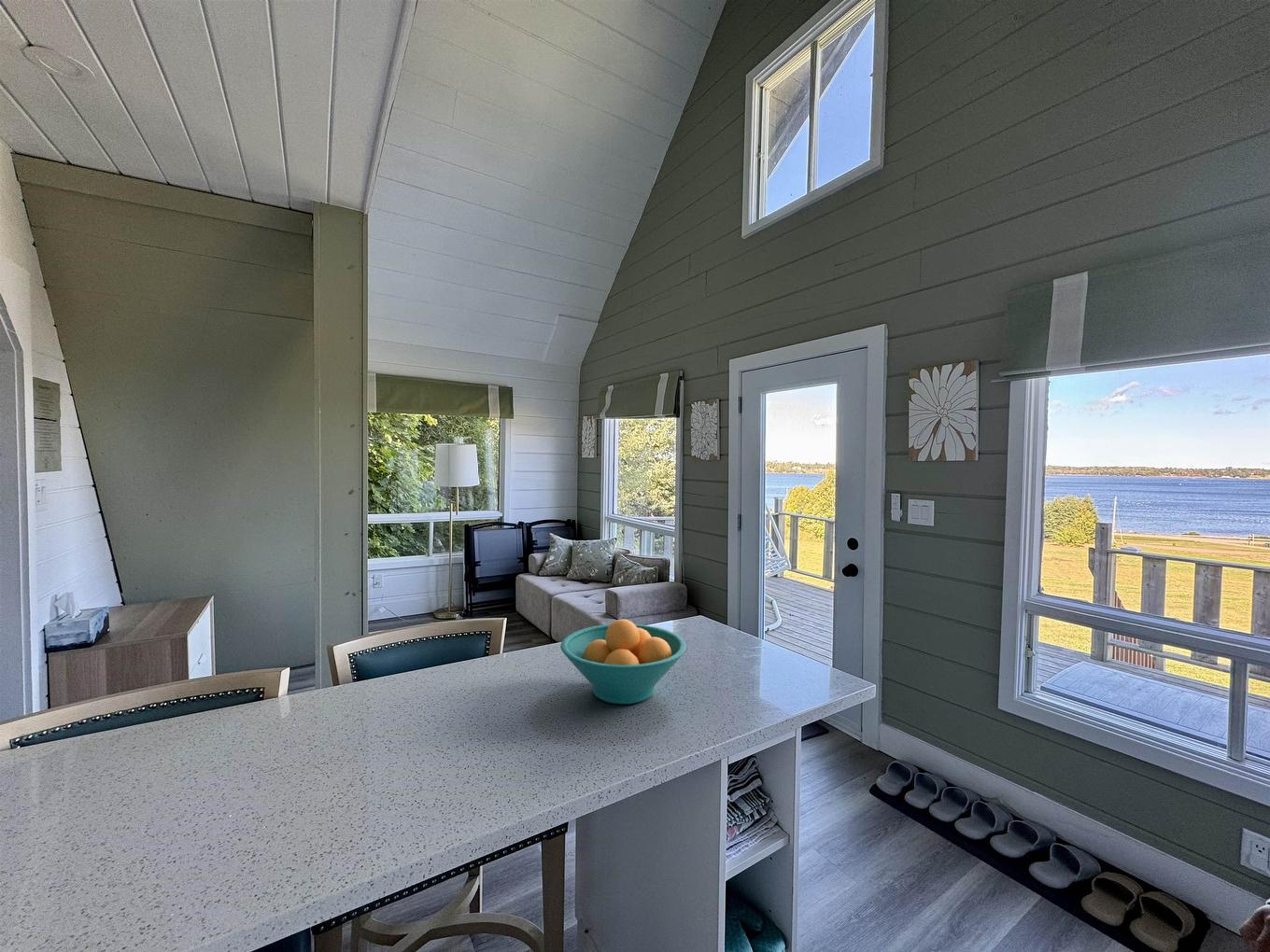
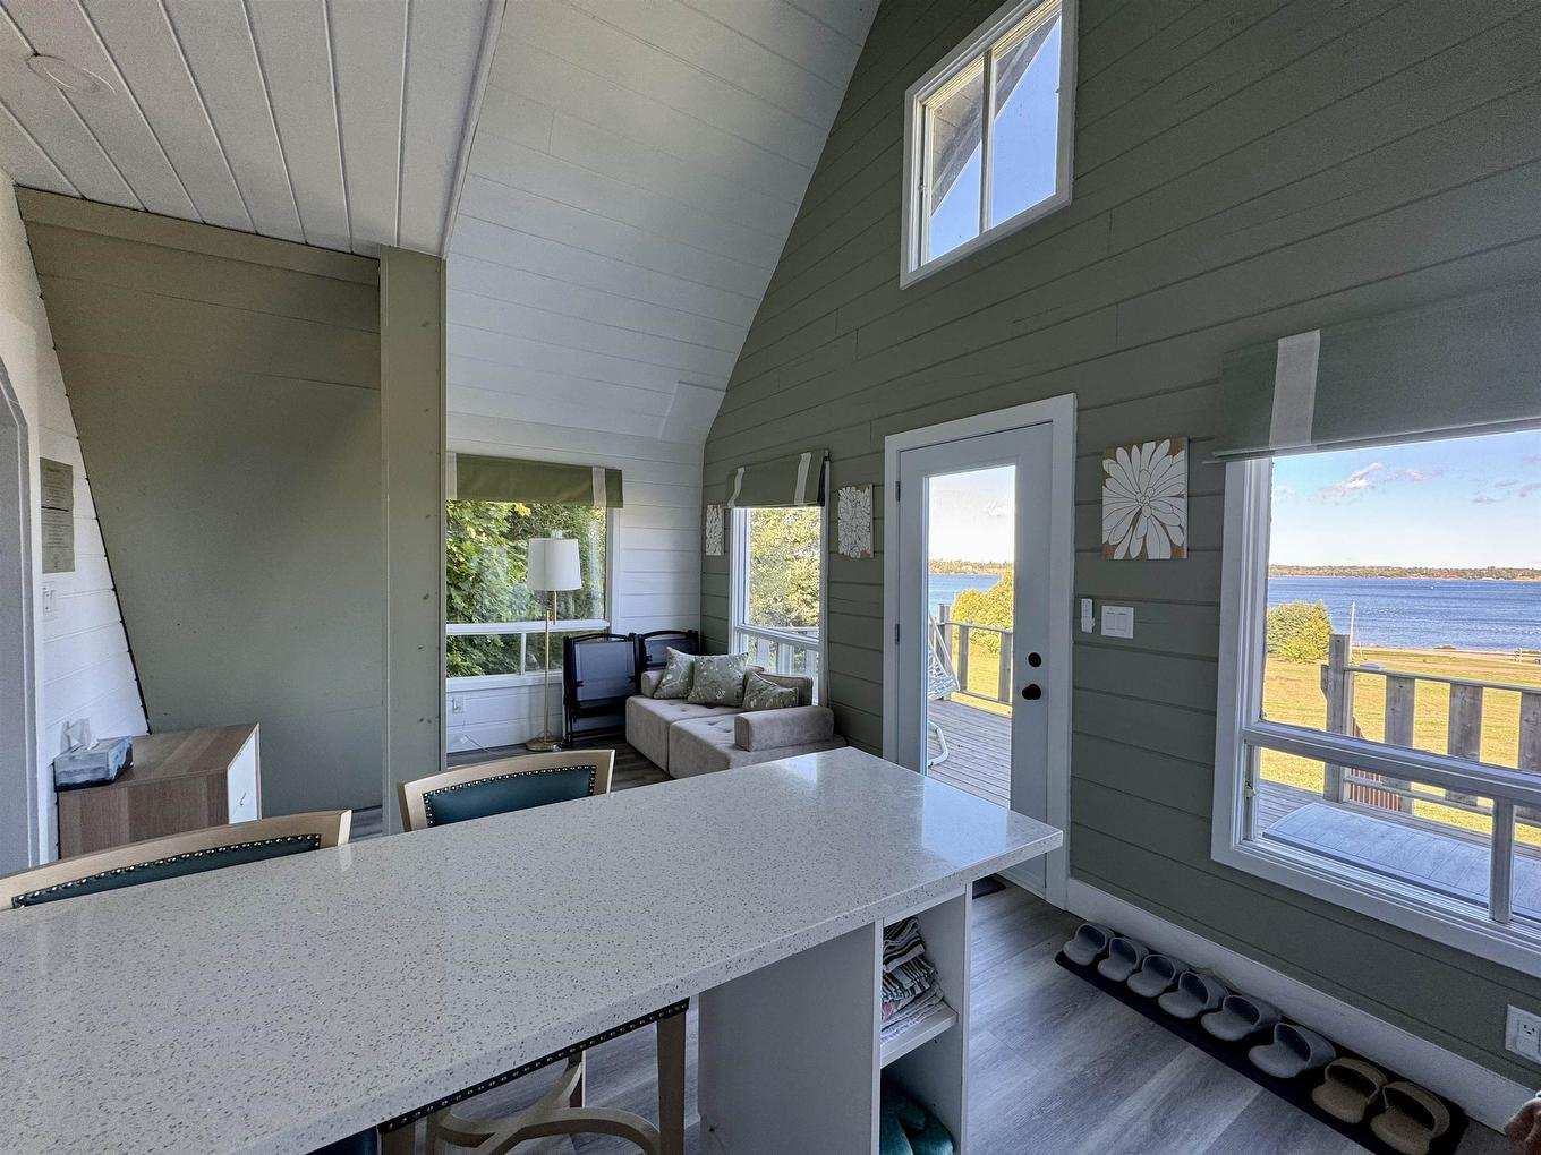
- fruit bowl (623, 656)
